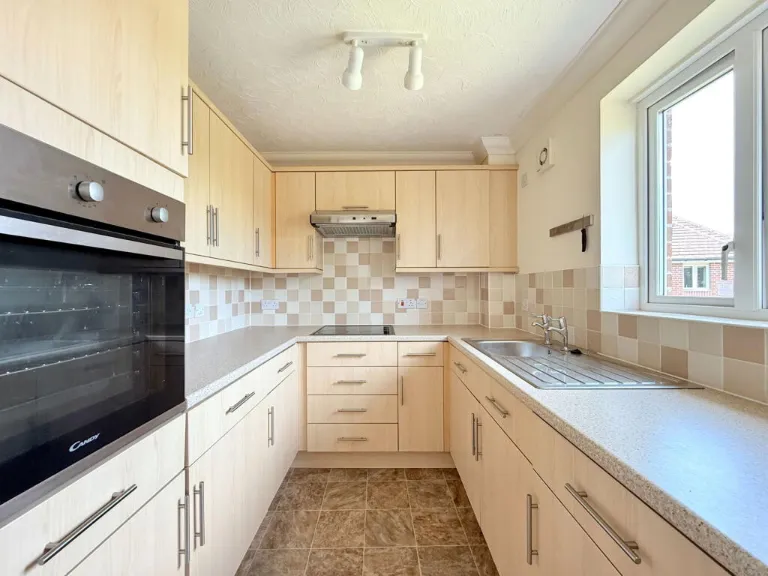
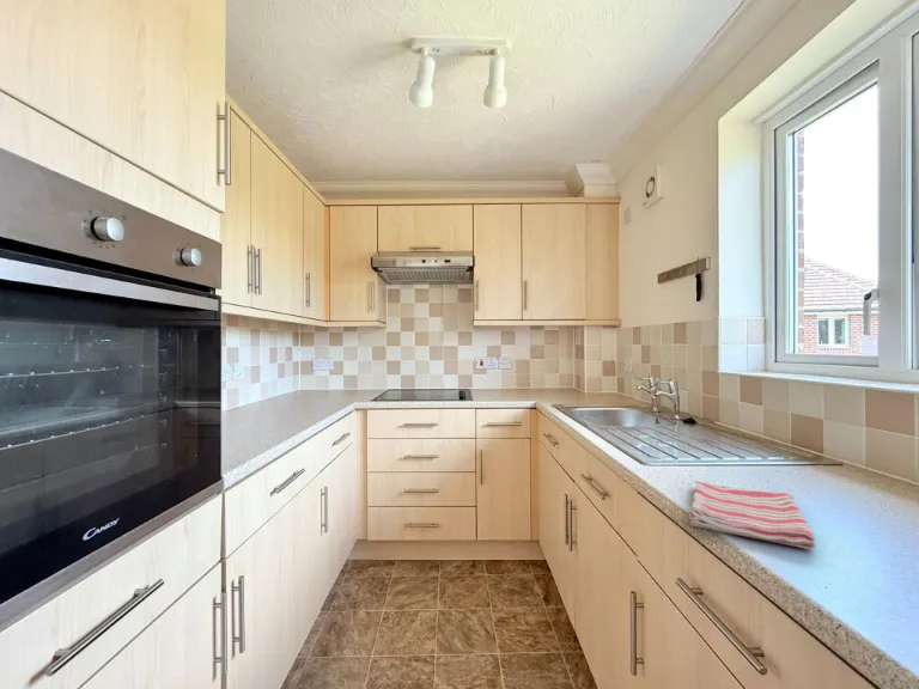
+ dish towel (744, 505)
